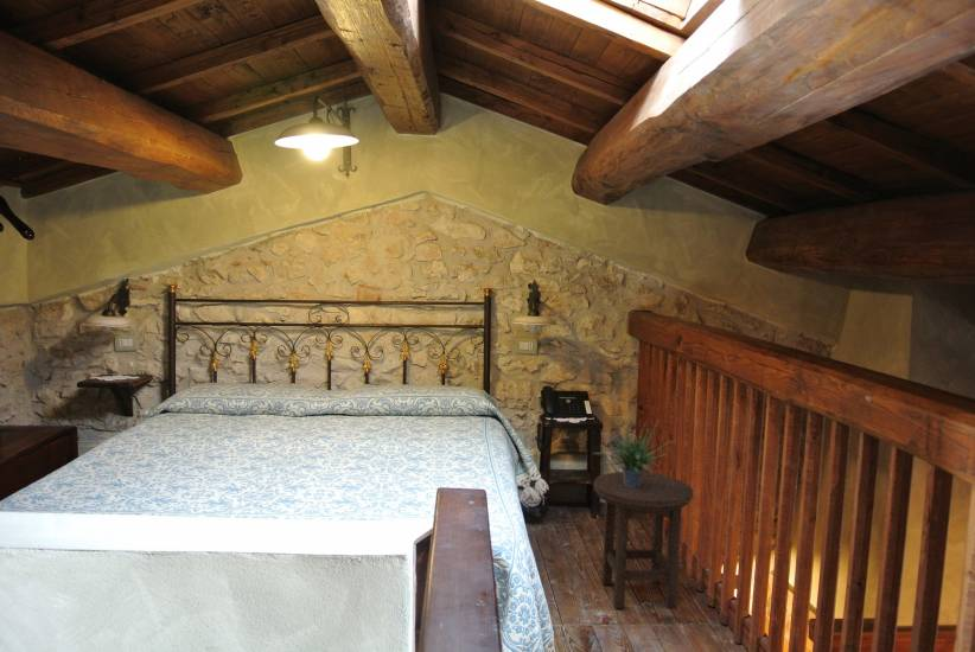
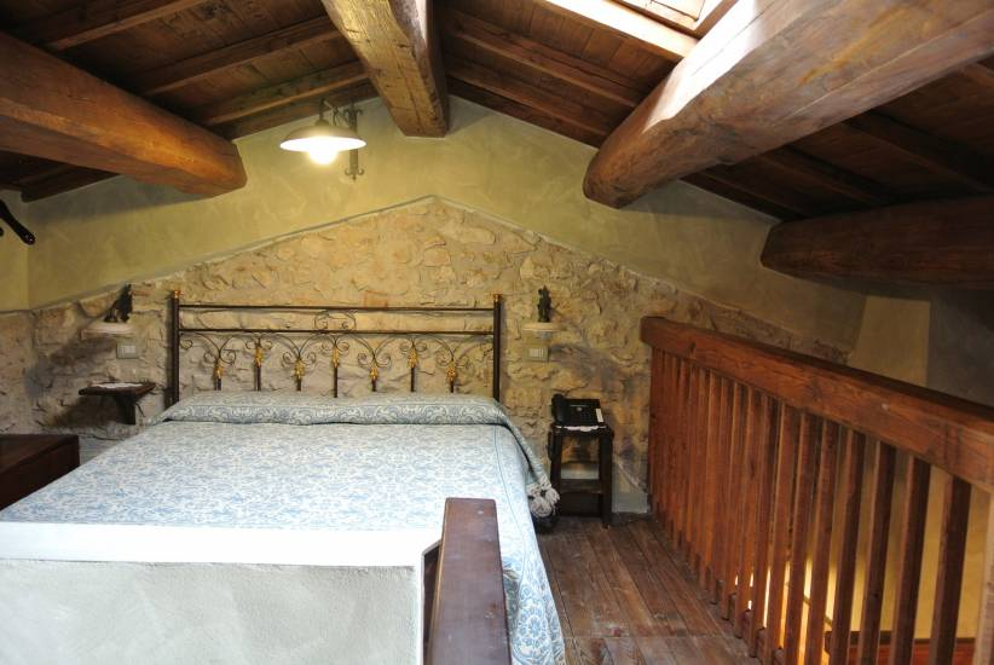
- potted plant (635, 450)
- stool (639, 549)
